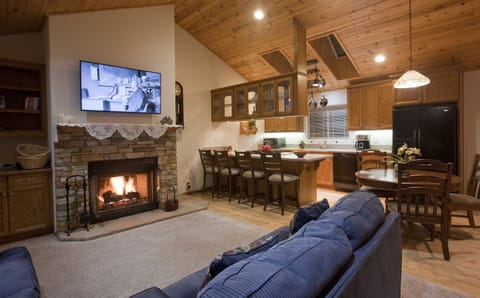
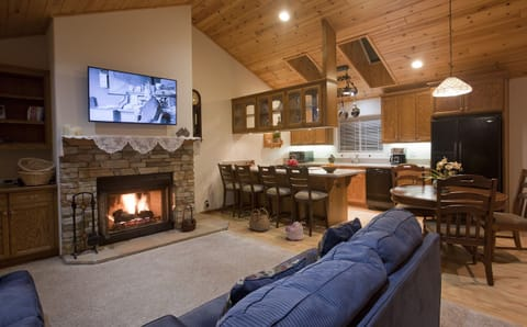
+ plush toy (294, 229)
+ basket (259, 218)
